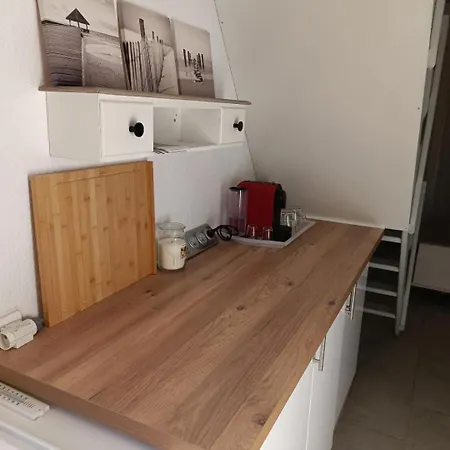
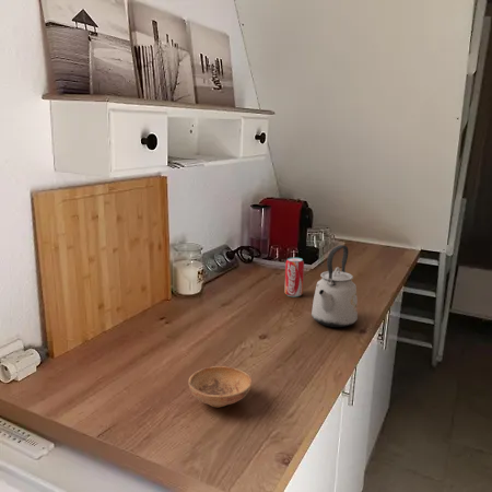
+ beverage can (294, 277)
+ kettle (332, 286)
+ bowl (220, 389)
